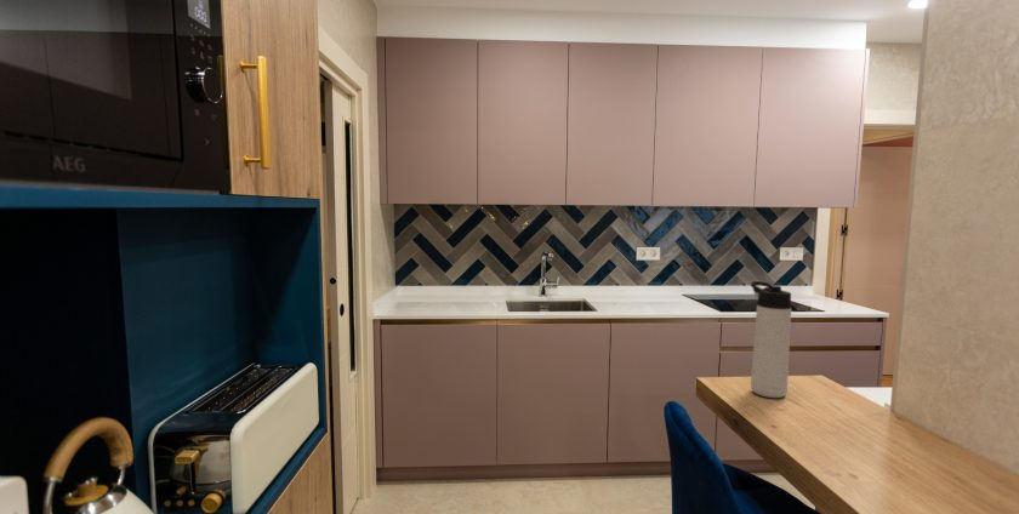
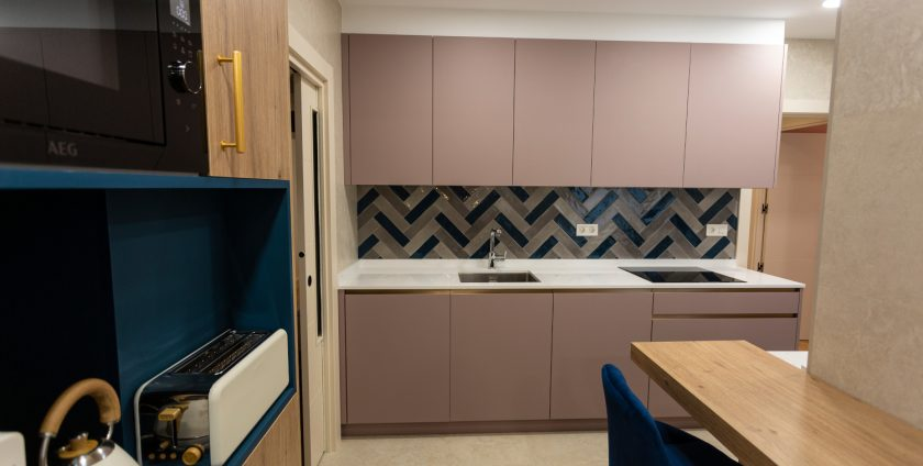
- thermos bottle (767, 337)
